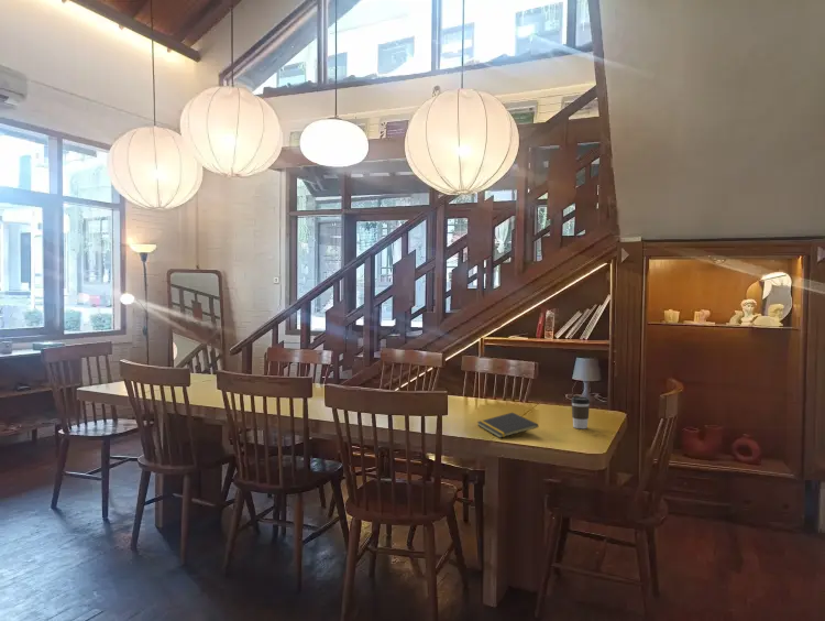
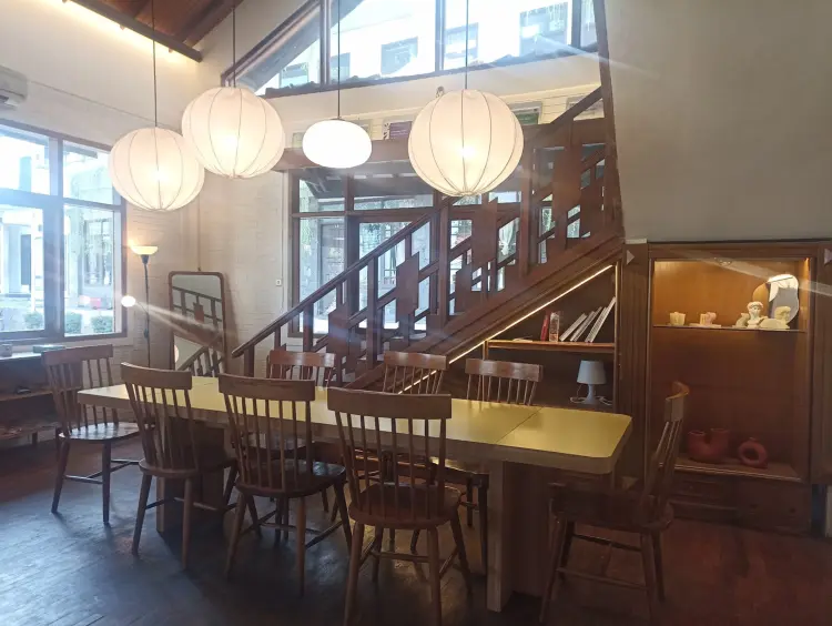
- coffee cup (580, 412)
- notepad (506, 424)
